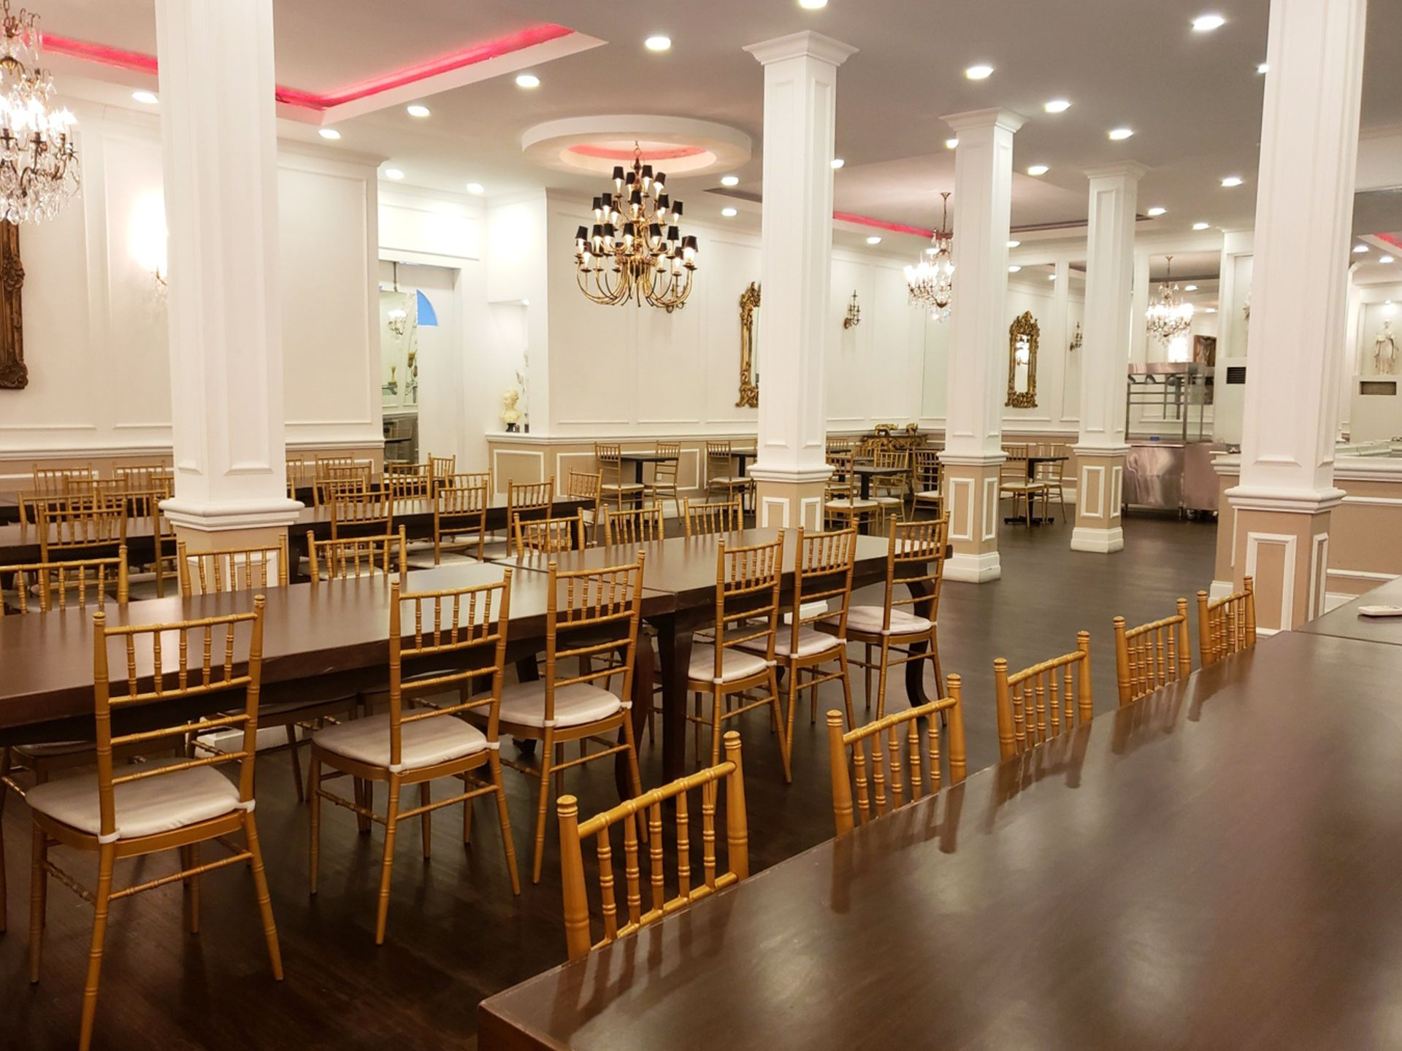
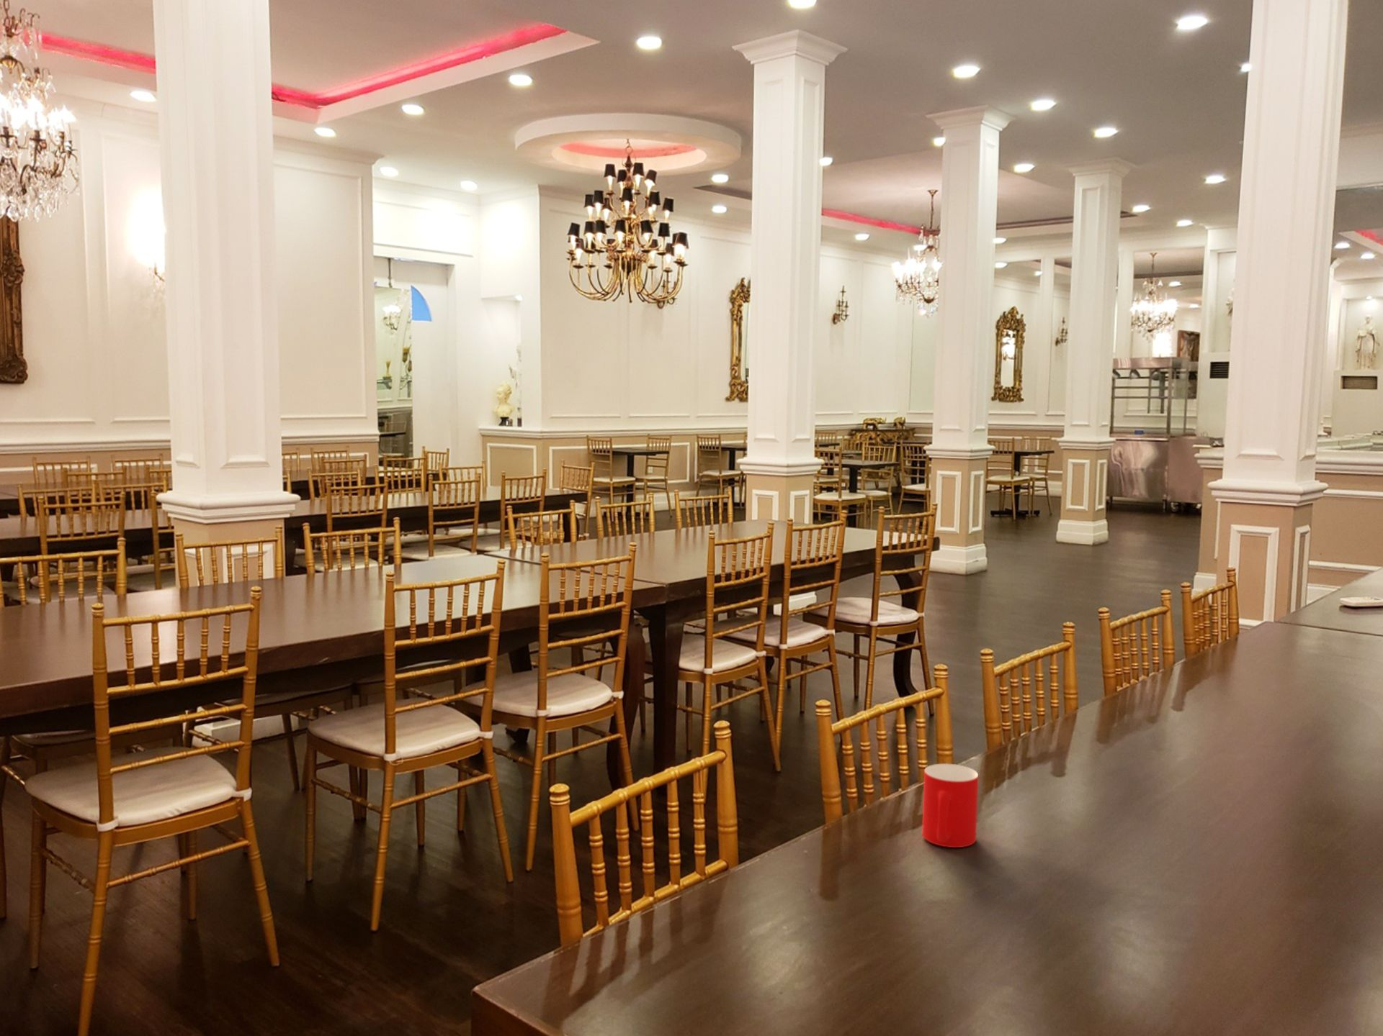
+ cup (947, 809)
